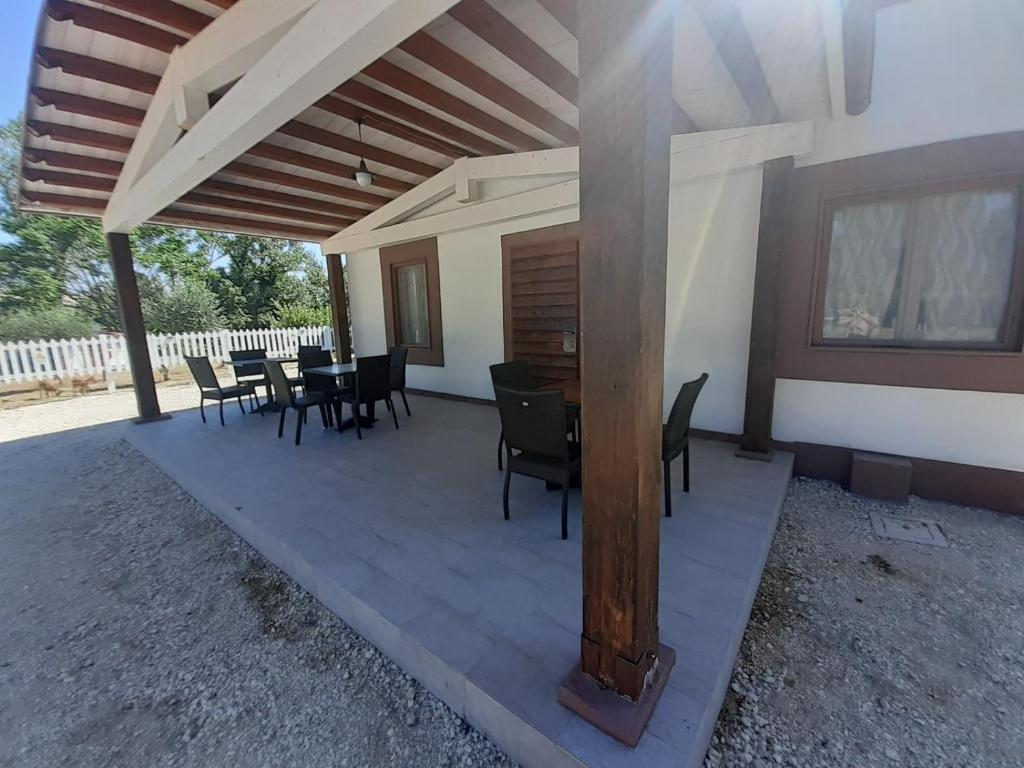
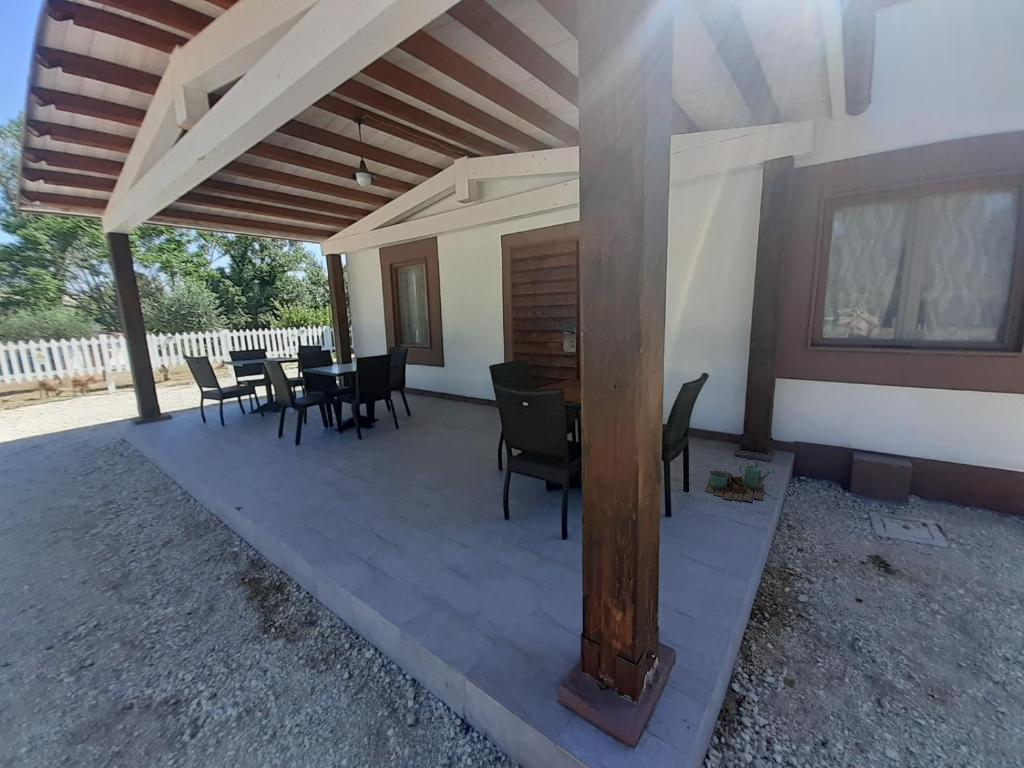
+ watering can (737, 476)
